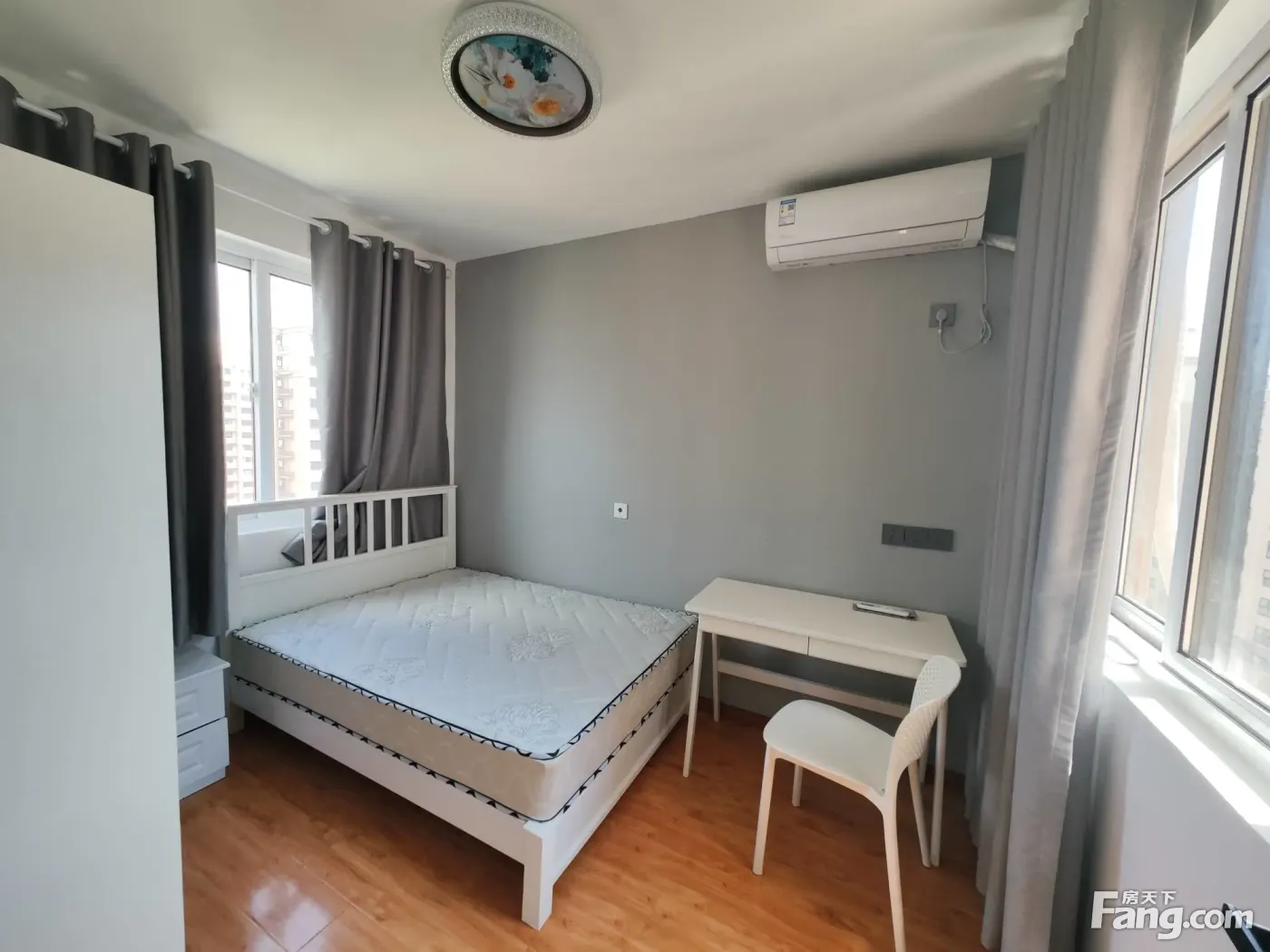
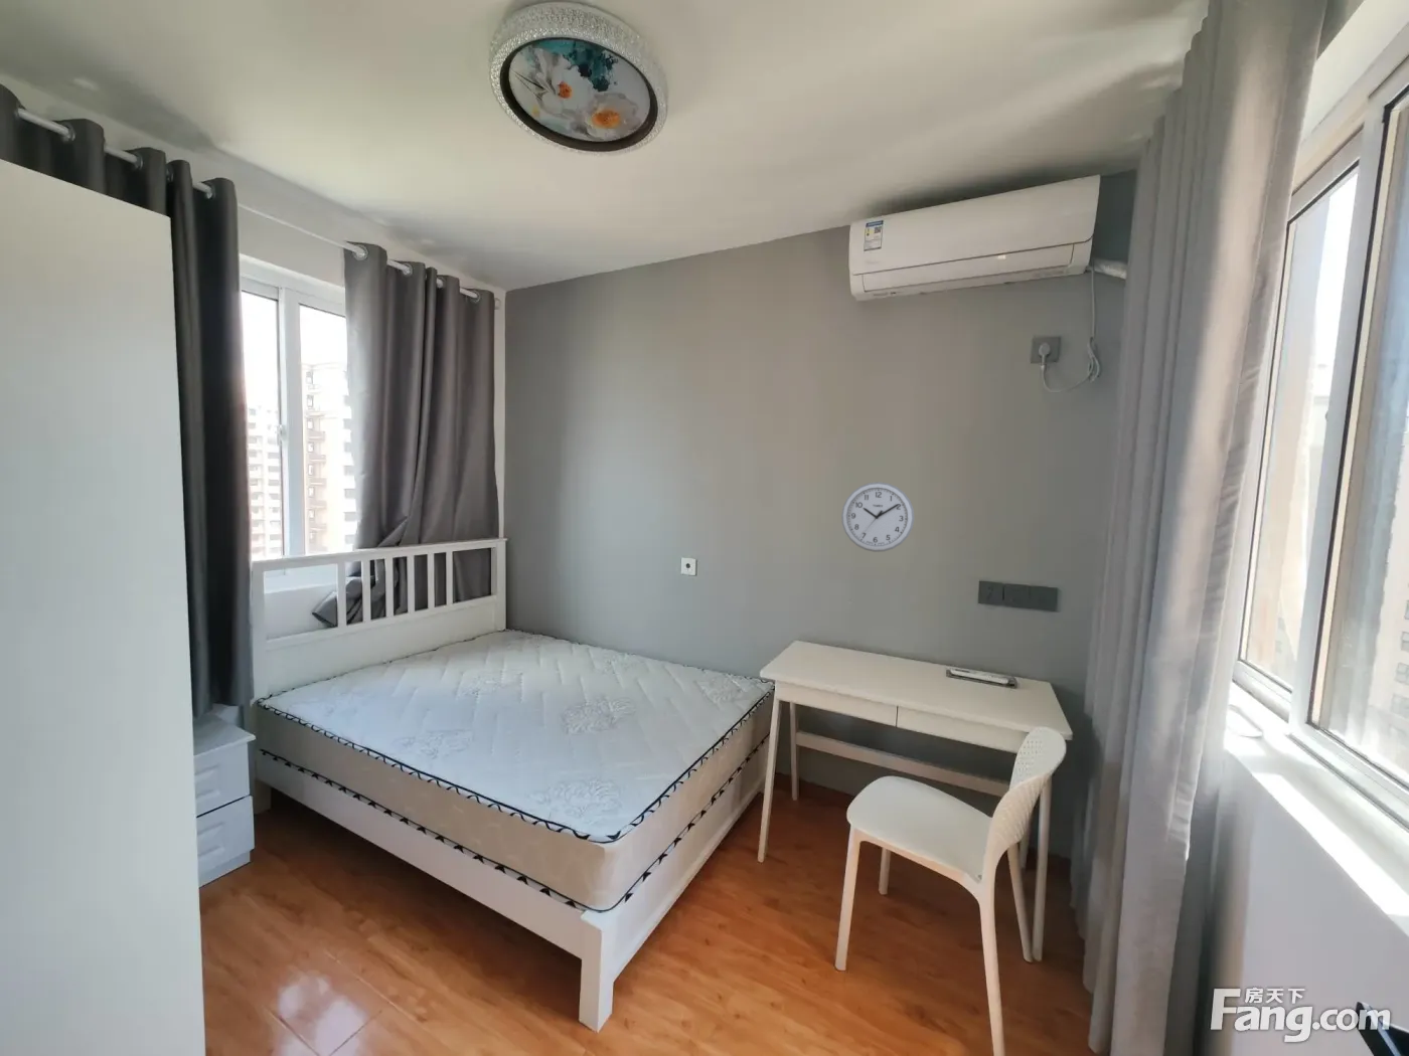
+ wall clock (876, 517)
